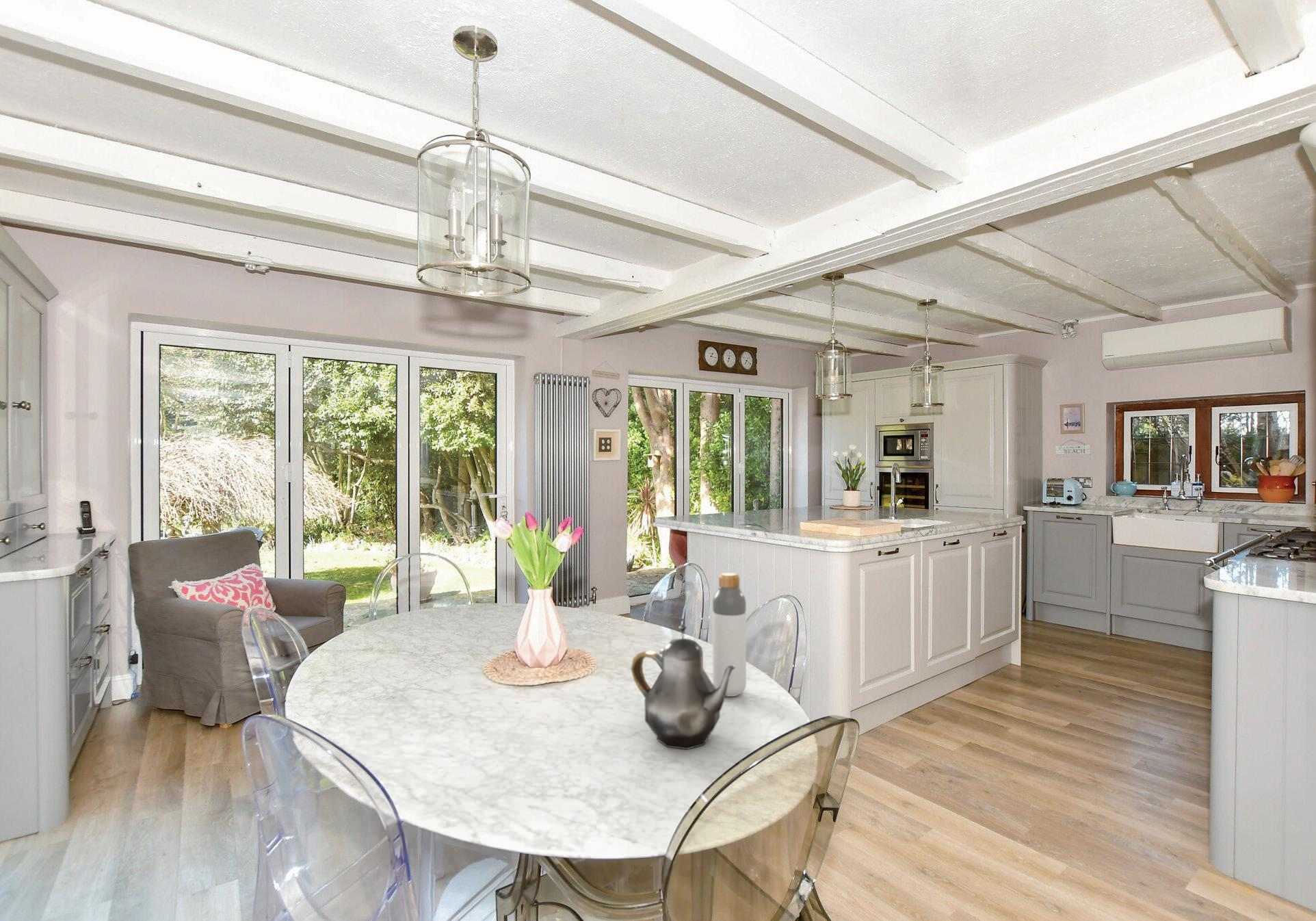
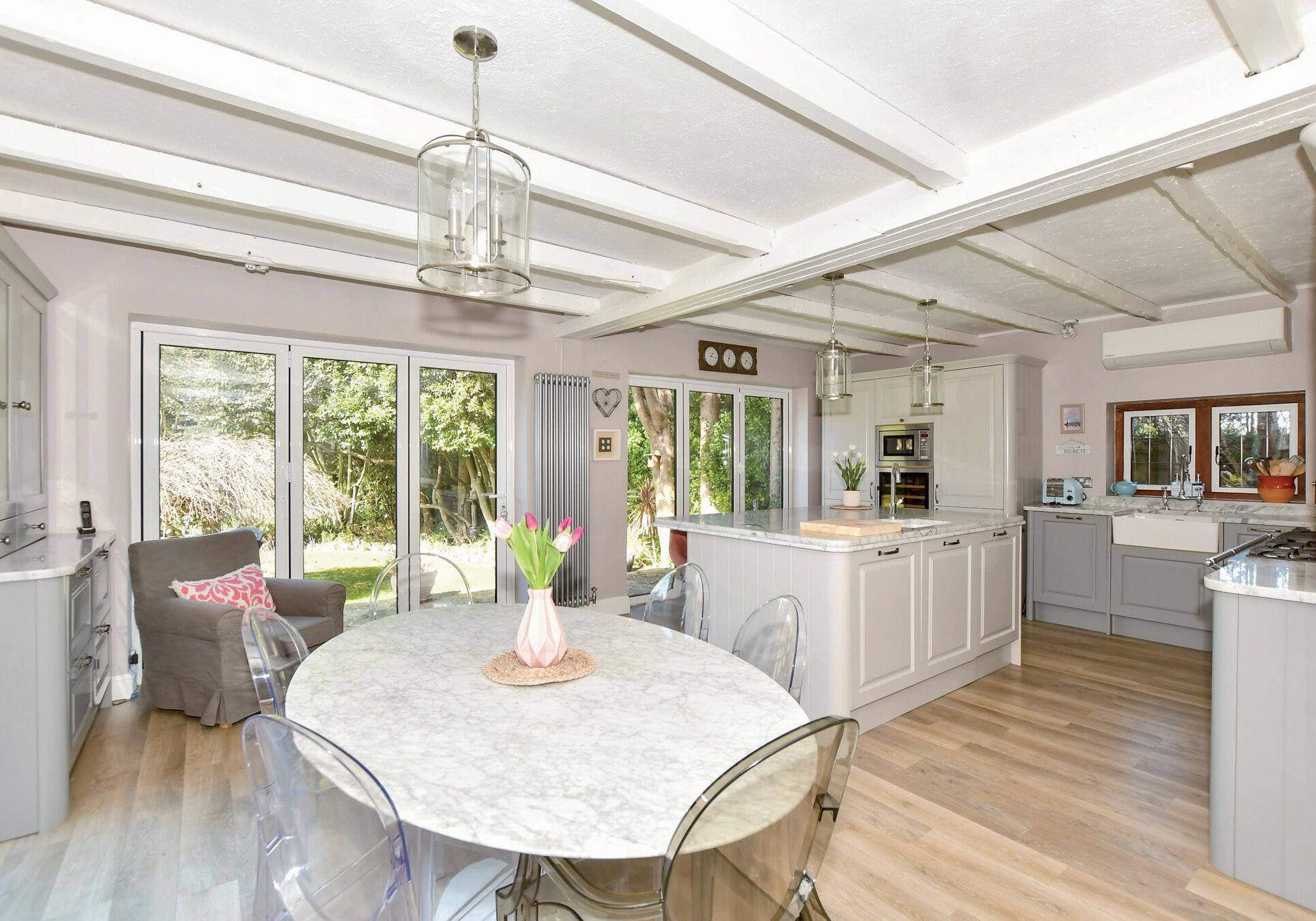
- teapot (682, 680)
- bottle (729, 633)
